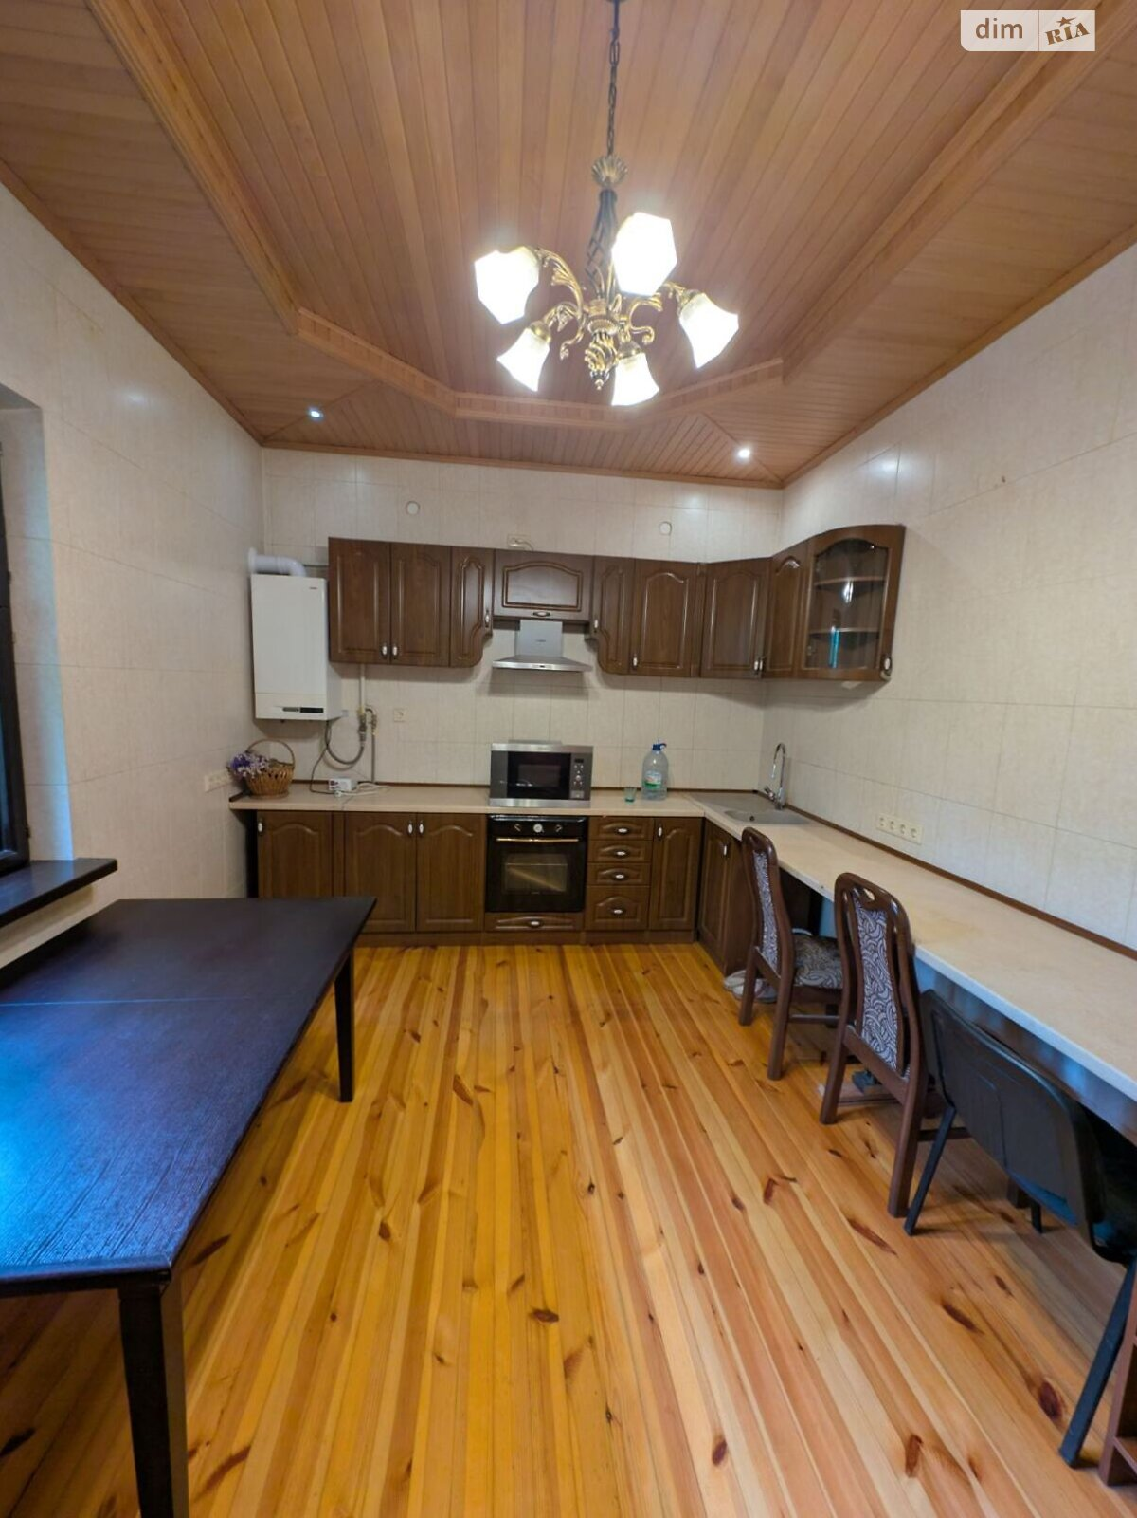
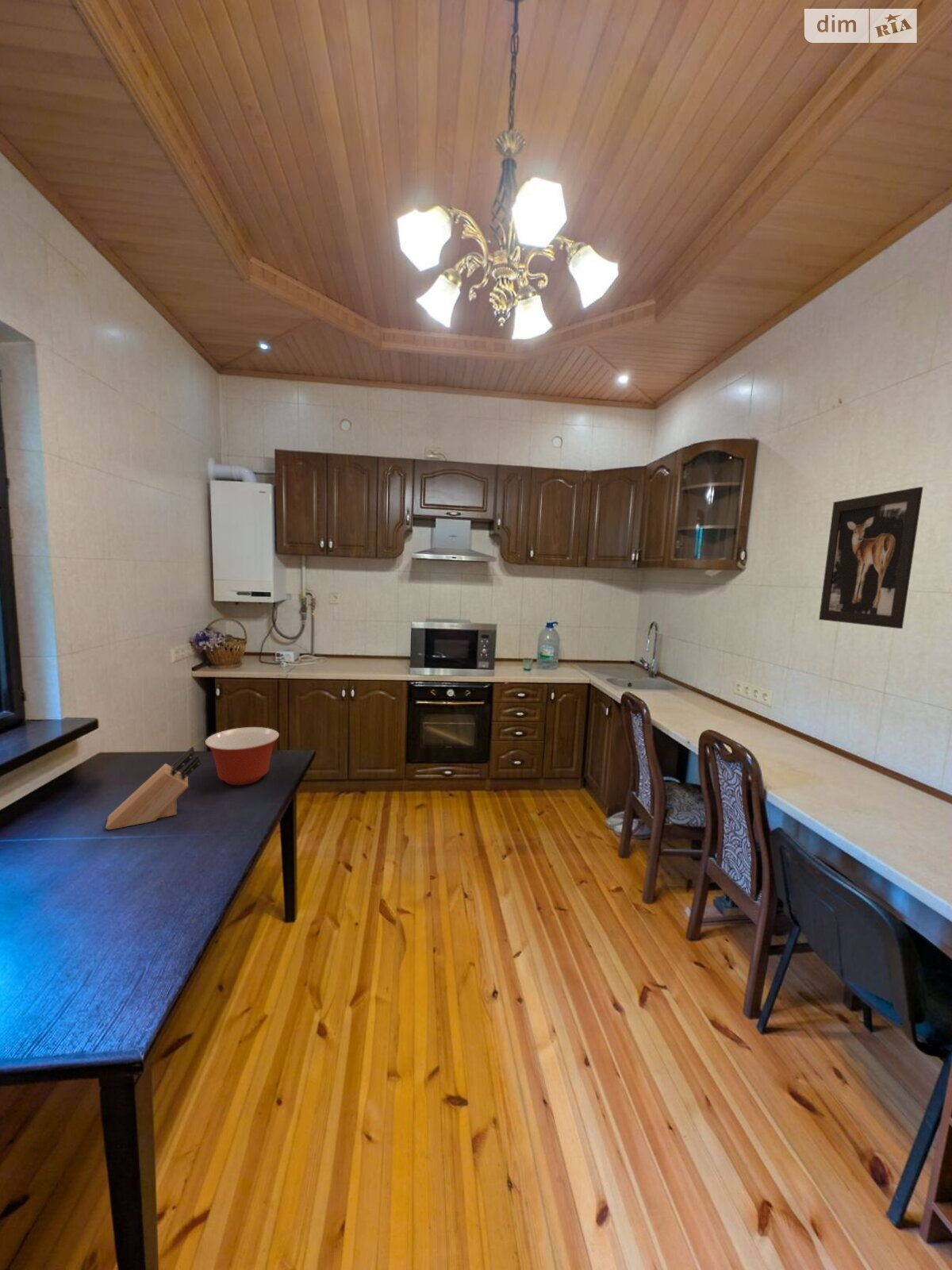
+ wall art (865, 560)
+ mixing bowl (244, 757)
+ knife block (155, 784)
